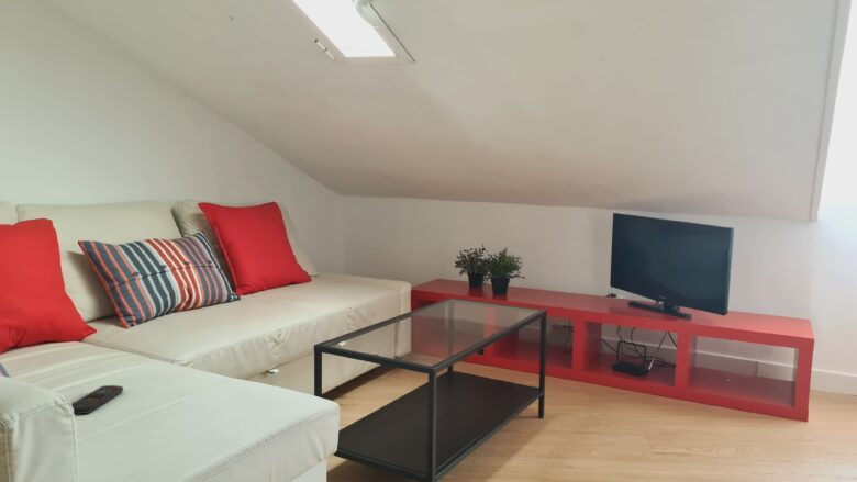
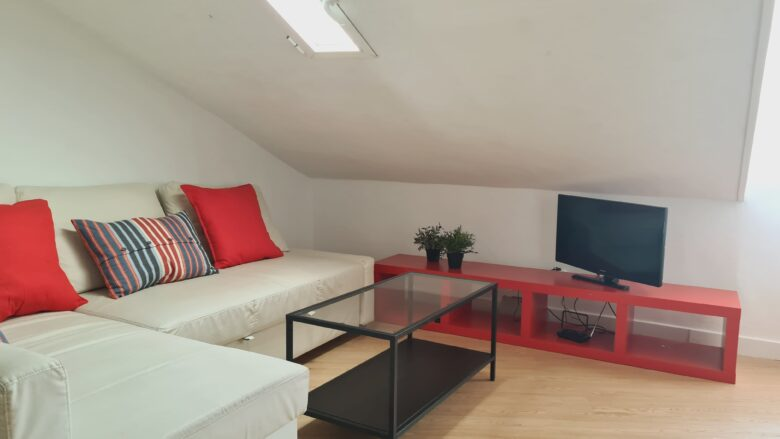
- remote control (96, 397)
